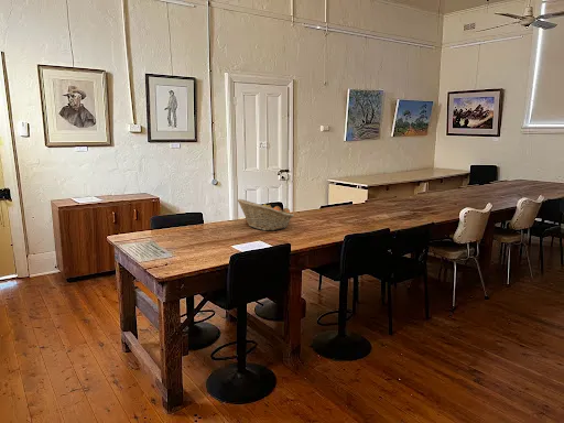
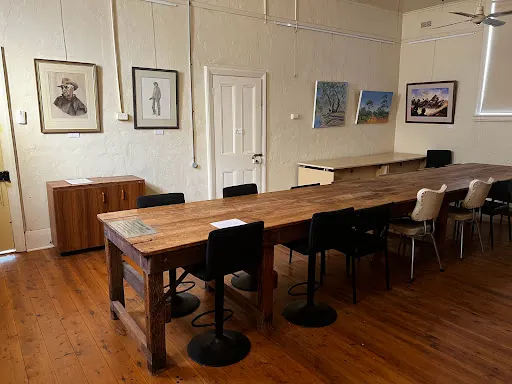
- fruit basket (264, 213)
